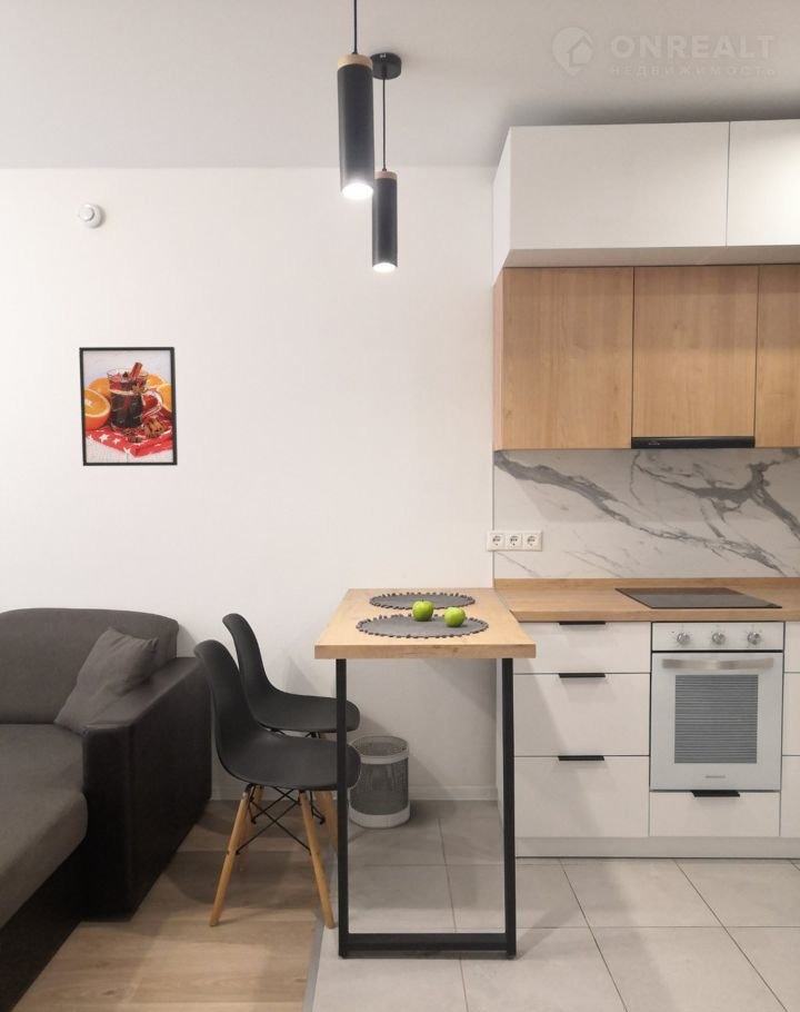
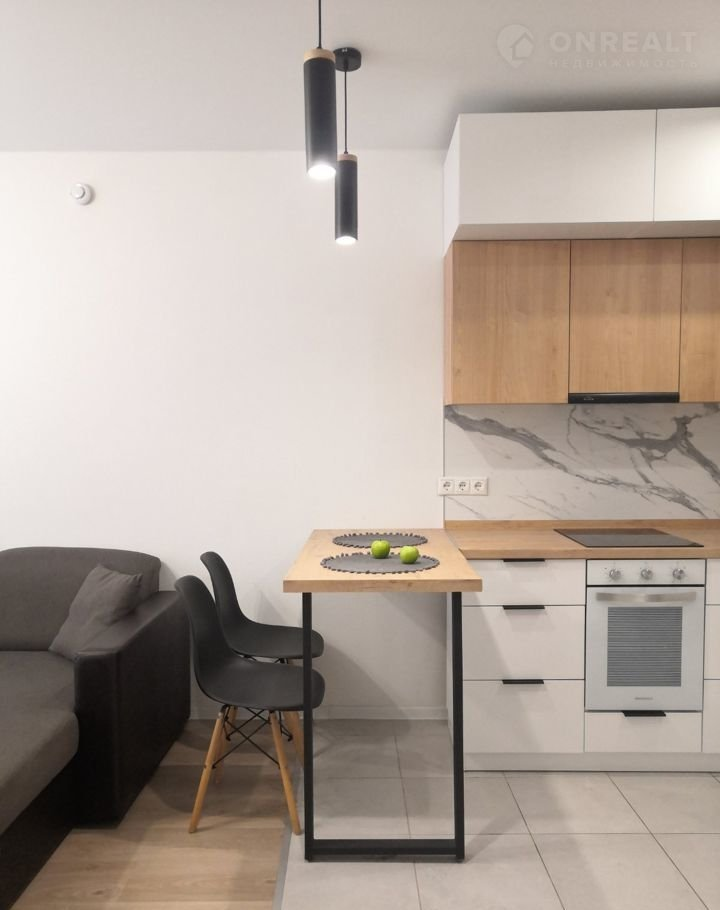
- wastebasket (379, 780)
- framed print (128, 406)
